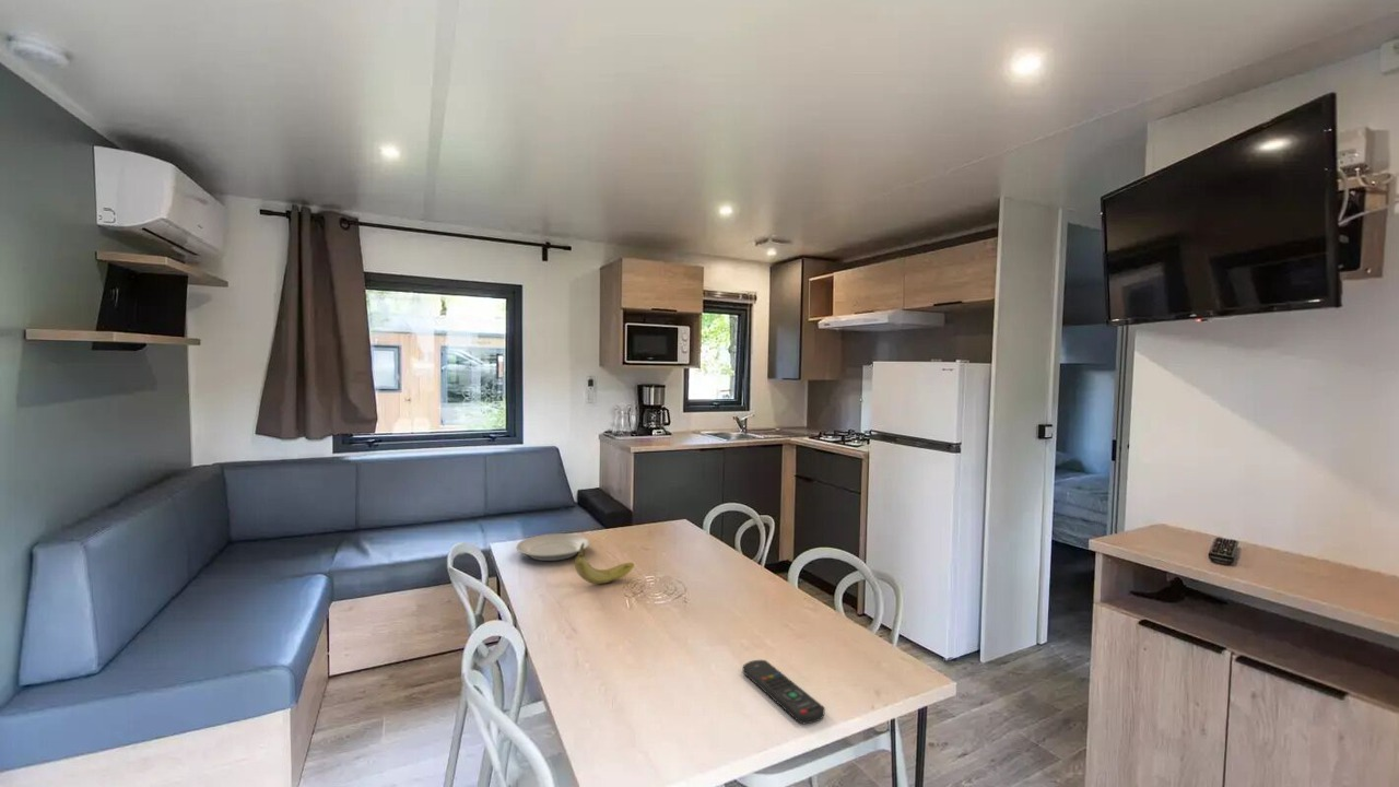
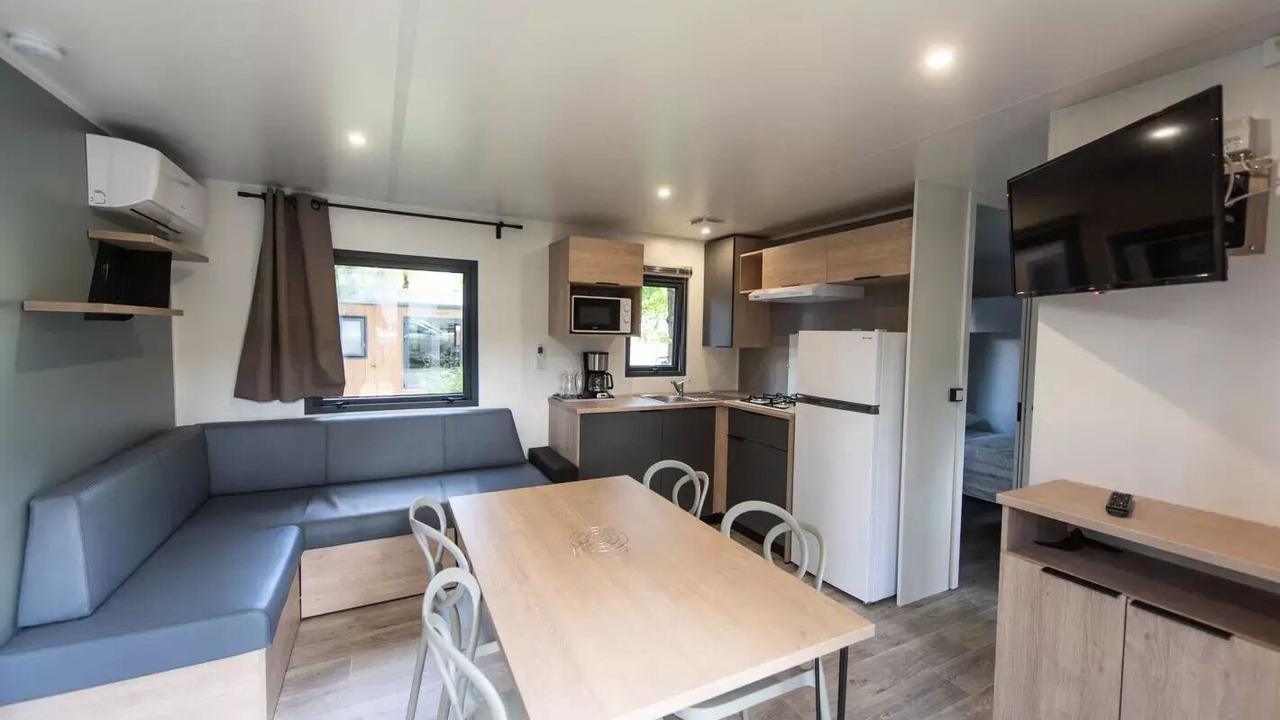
- fruit (609, 568)
- remote control (780, 689)
- plate (553, 548)
